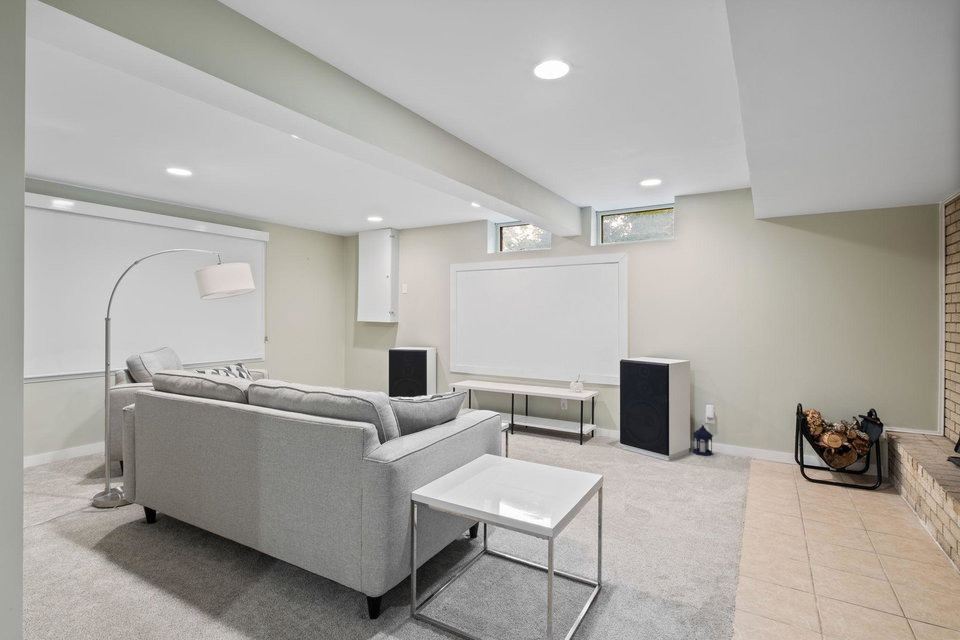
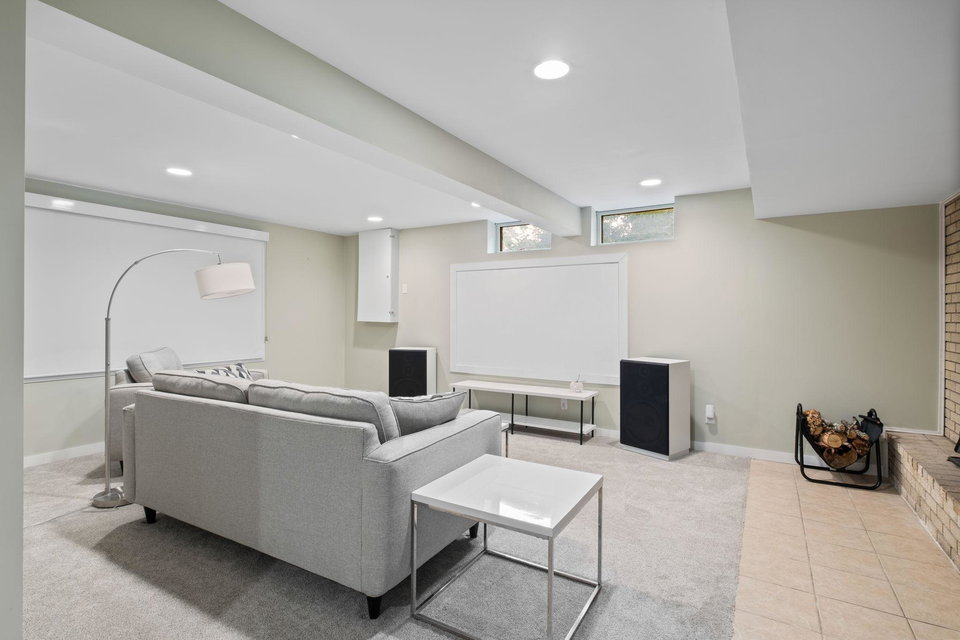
- lantern (702, 437)
